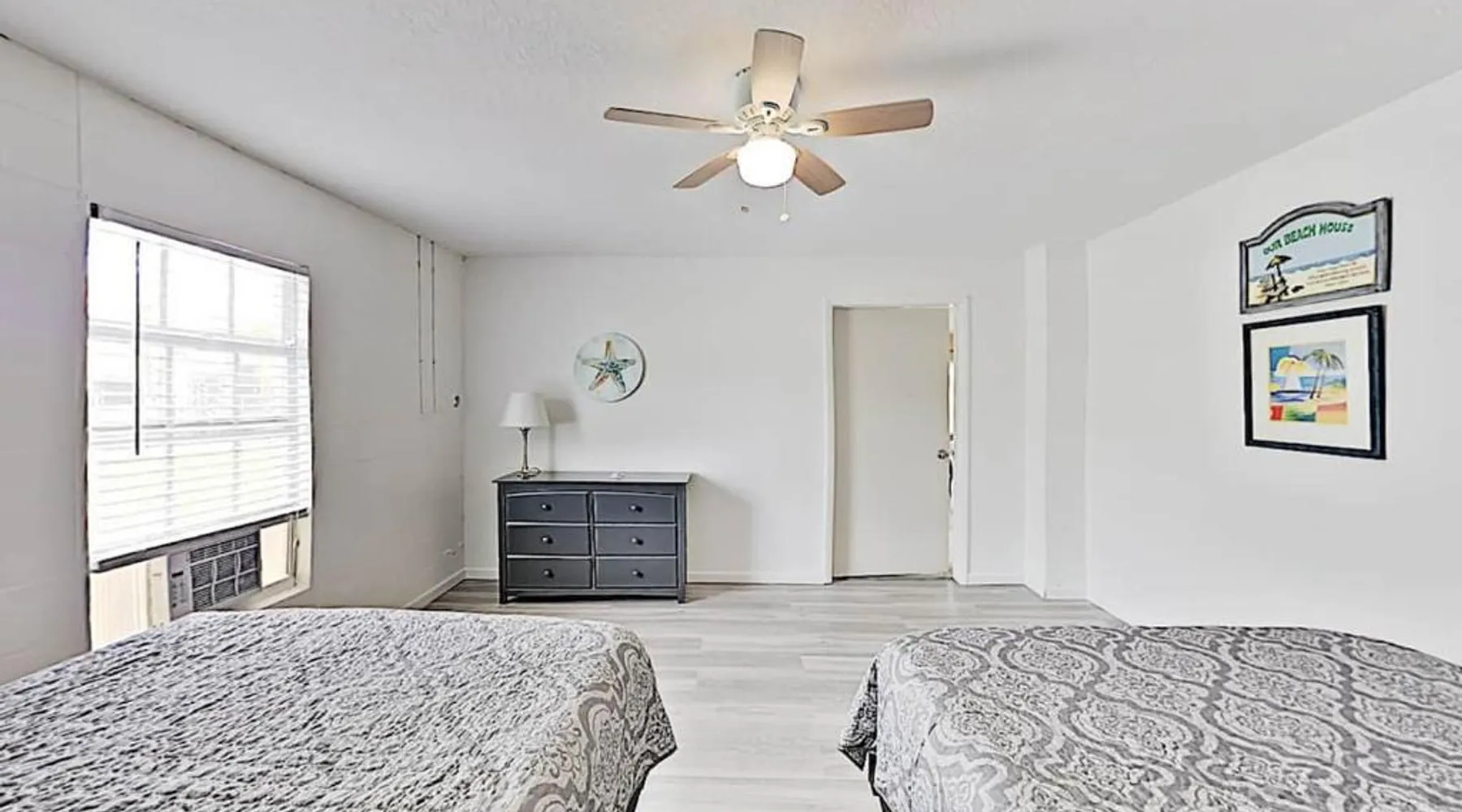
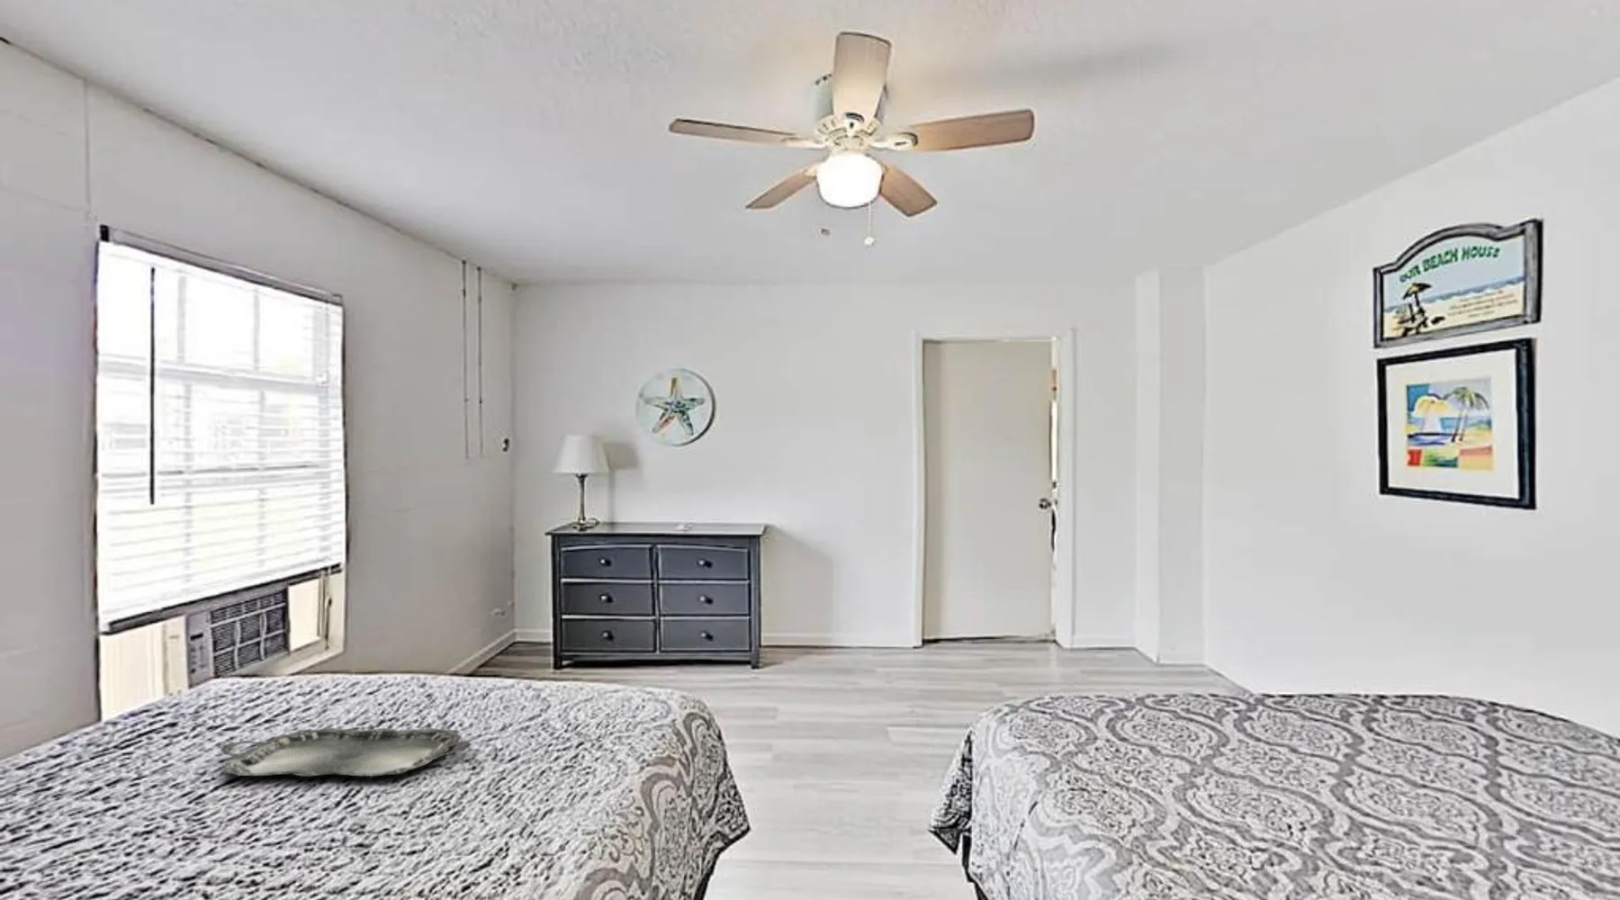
+ serving tray (348, 750)
